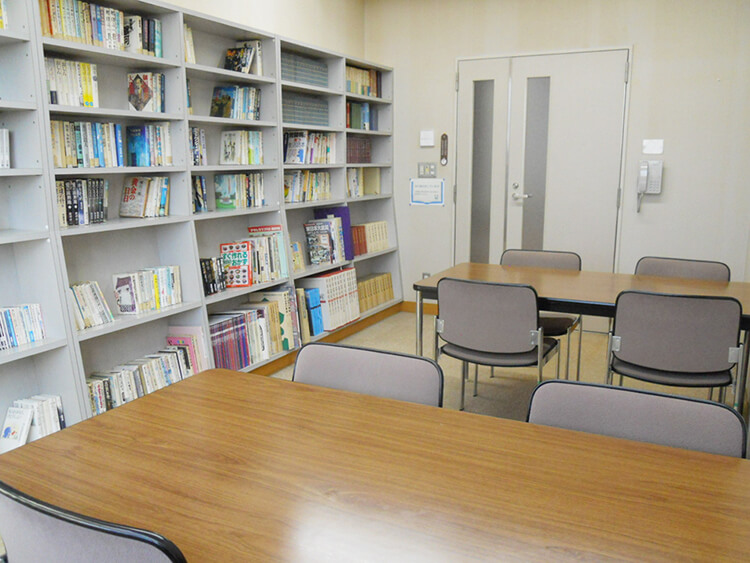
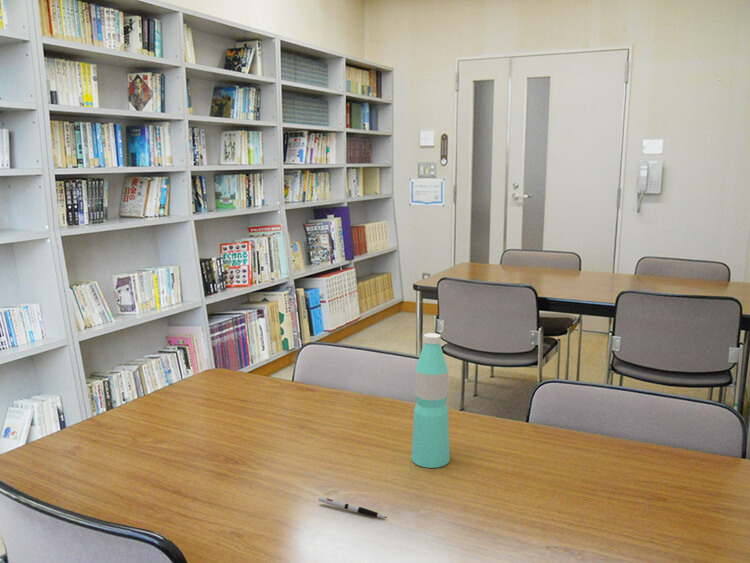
+ pen (352, 507)
+ water bottle (431, 398)
